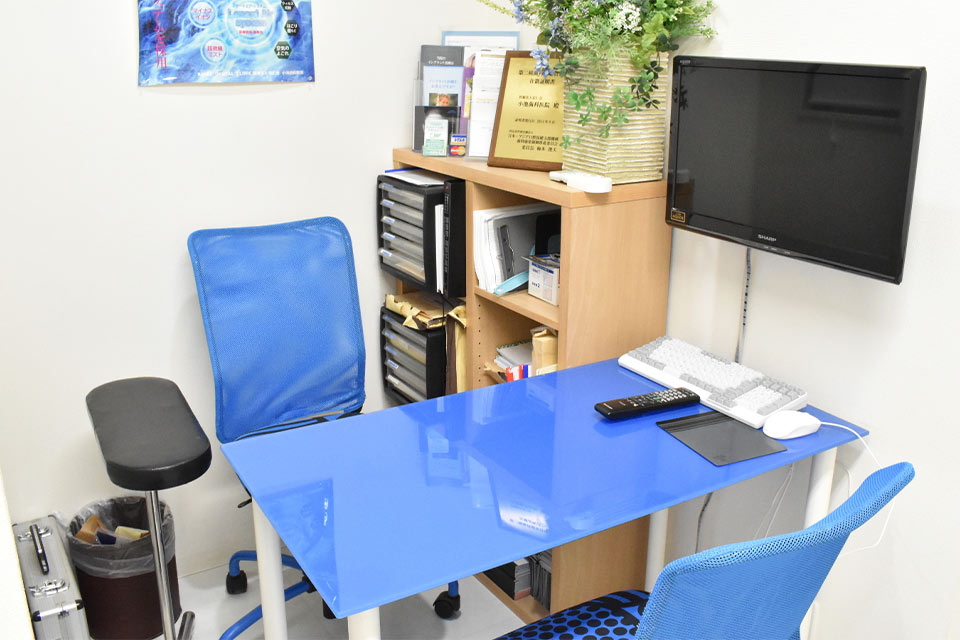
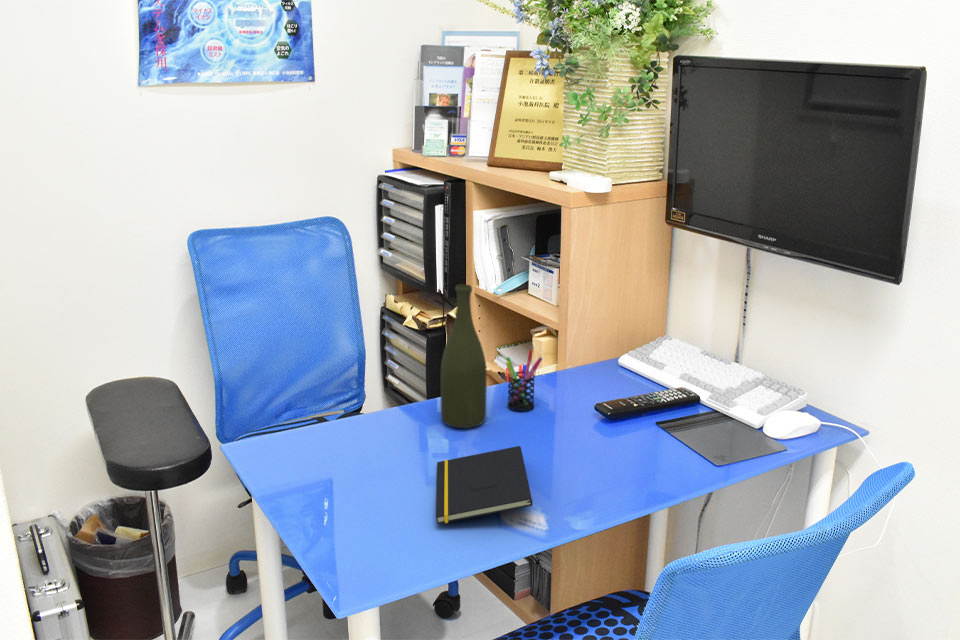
+ bottle (463, 354)
+ notepad (481, 482)
+ pen holder (520, 378)
